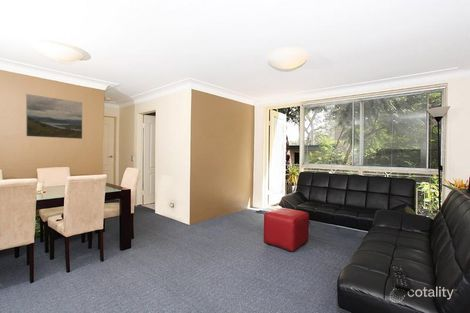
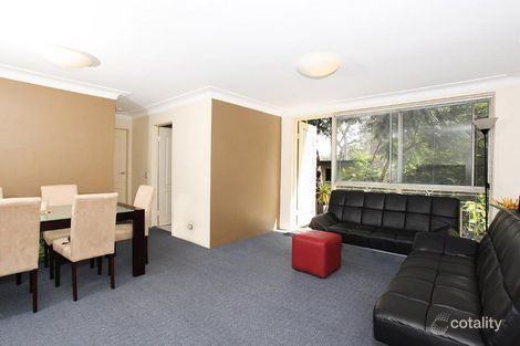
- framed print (56, 118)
- remote control (399, 276)
